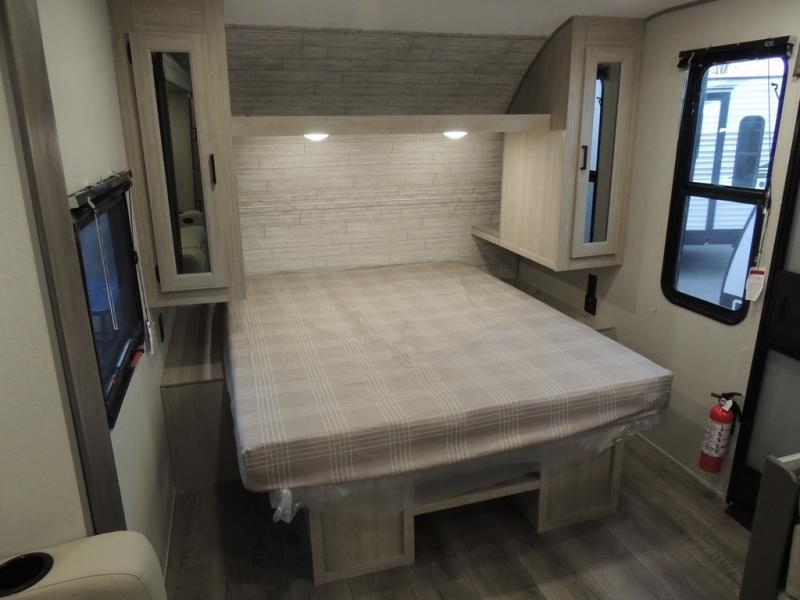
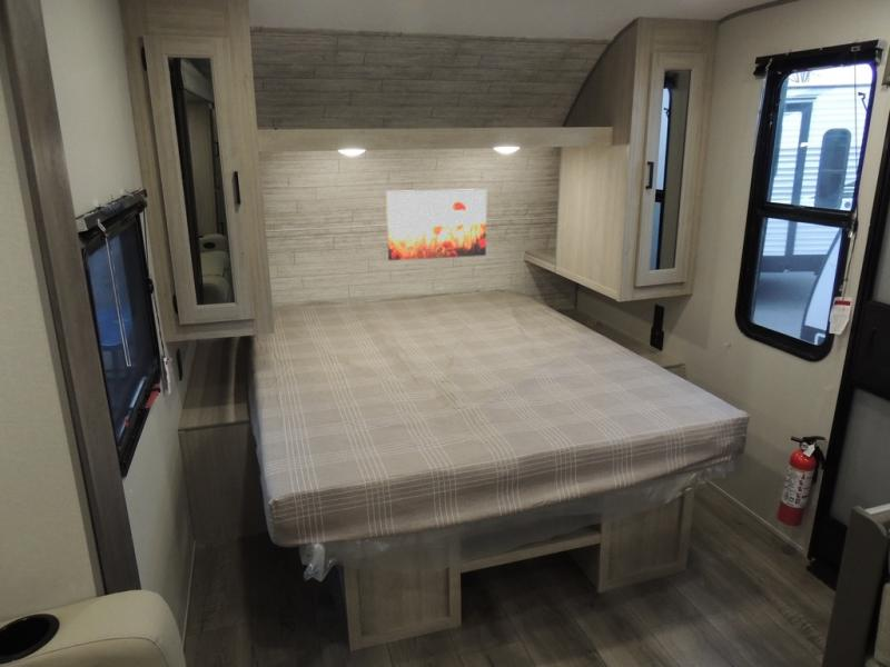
+ wall art (437, 223)
